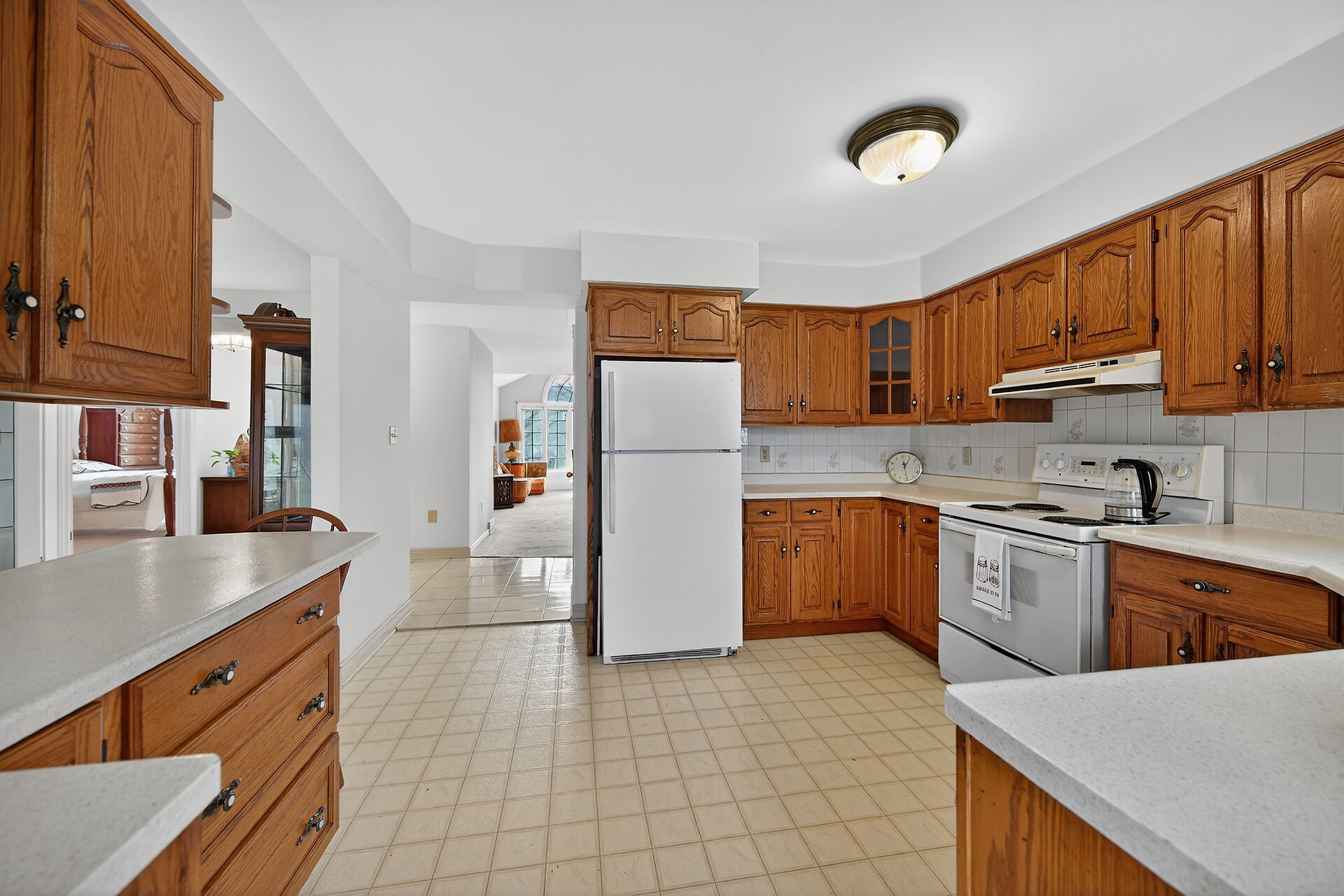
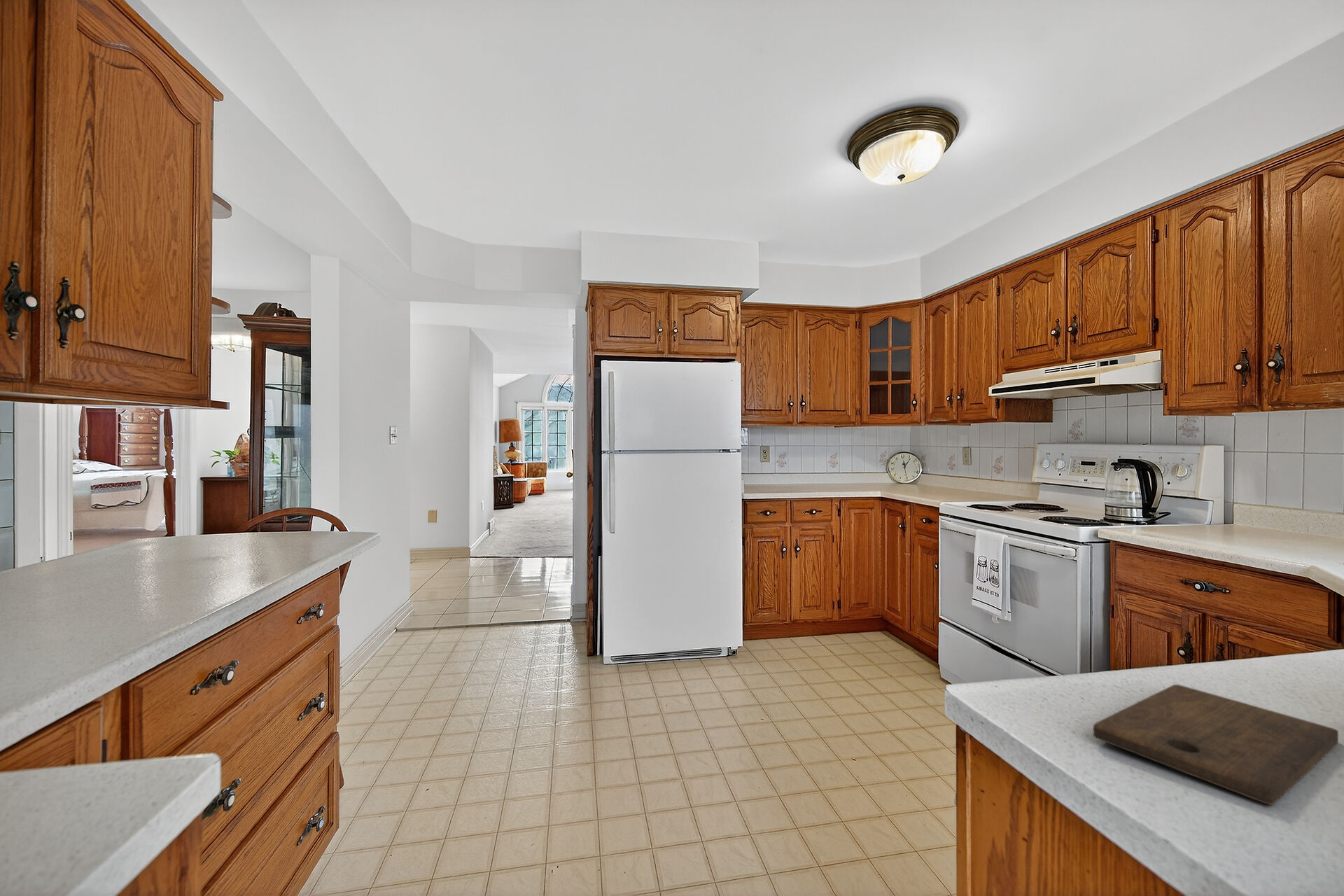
+ cutting board (1214, 733)
